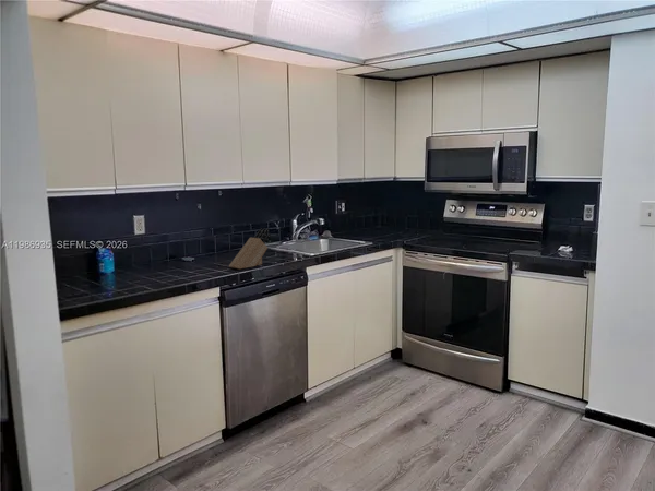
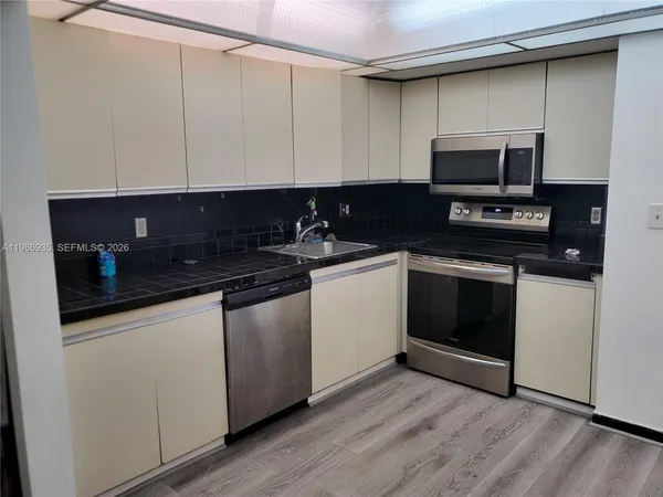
- knife block (250, 247)
